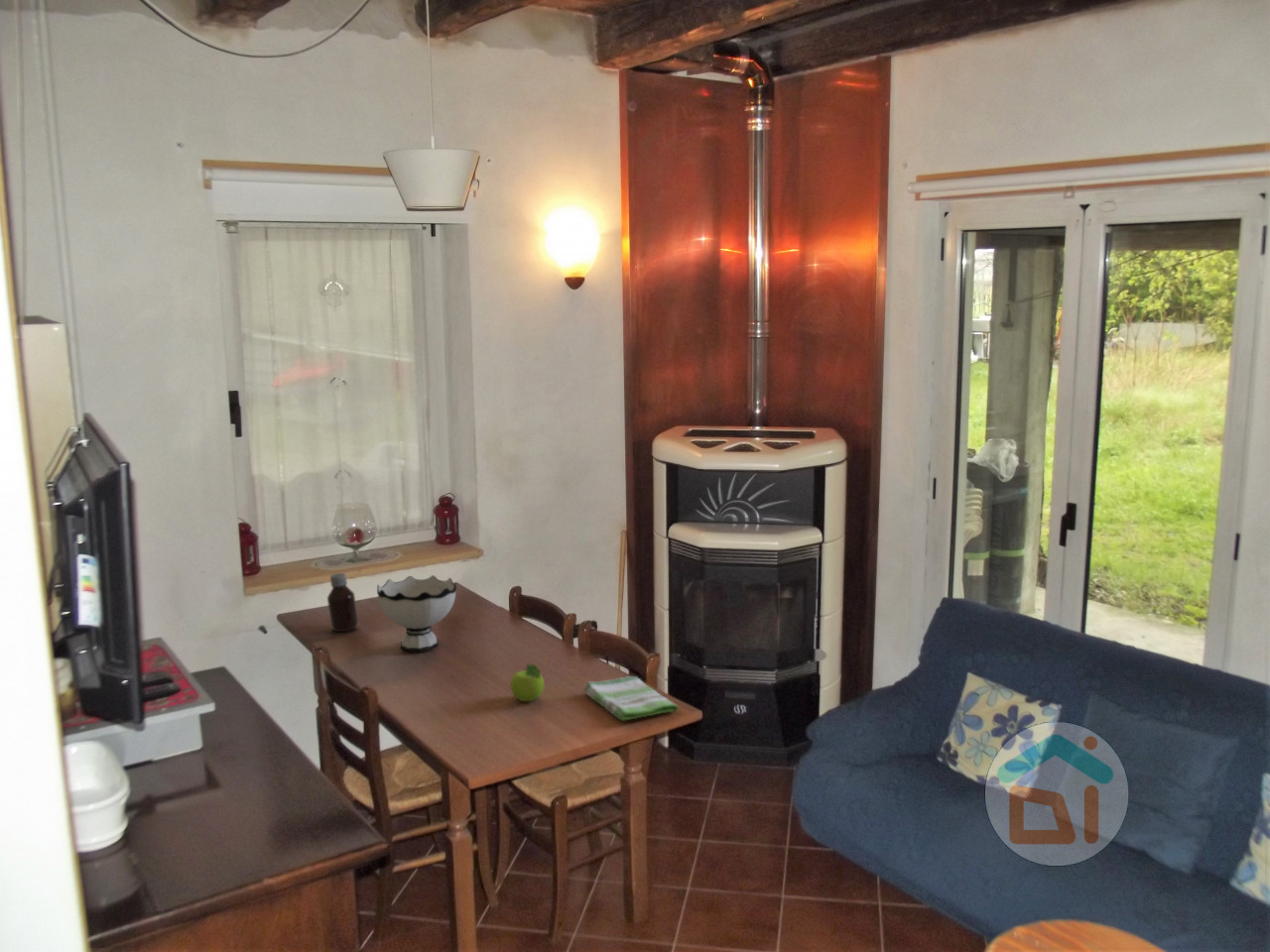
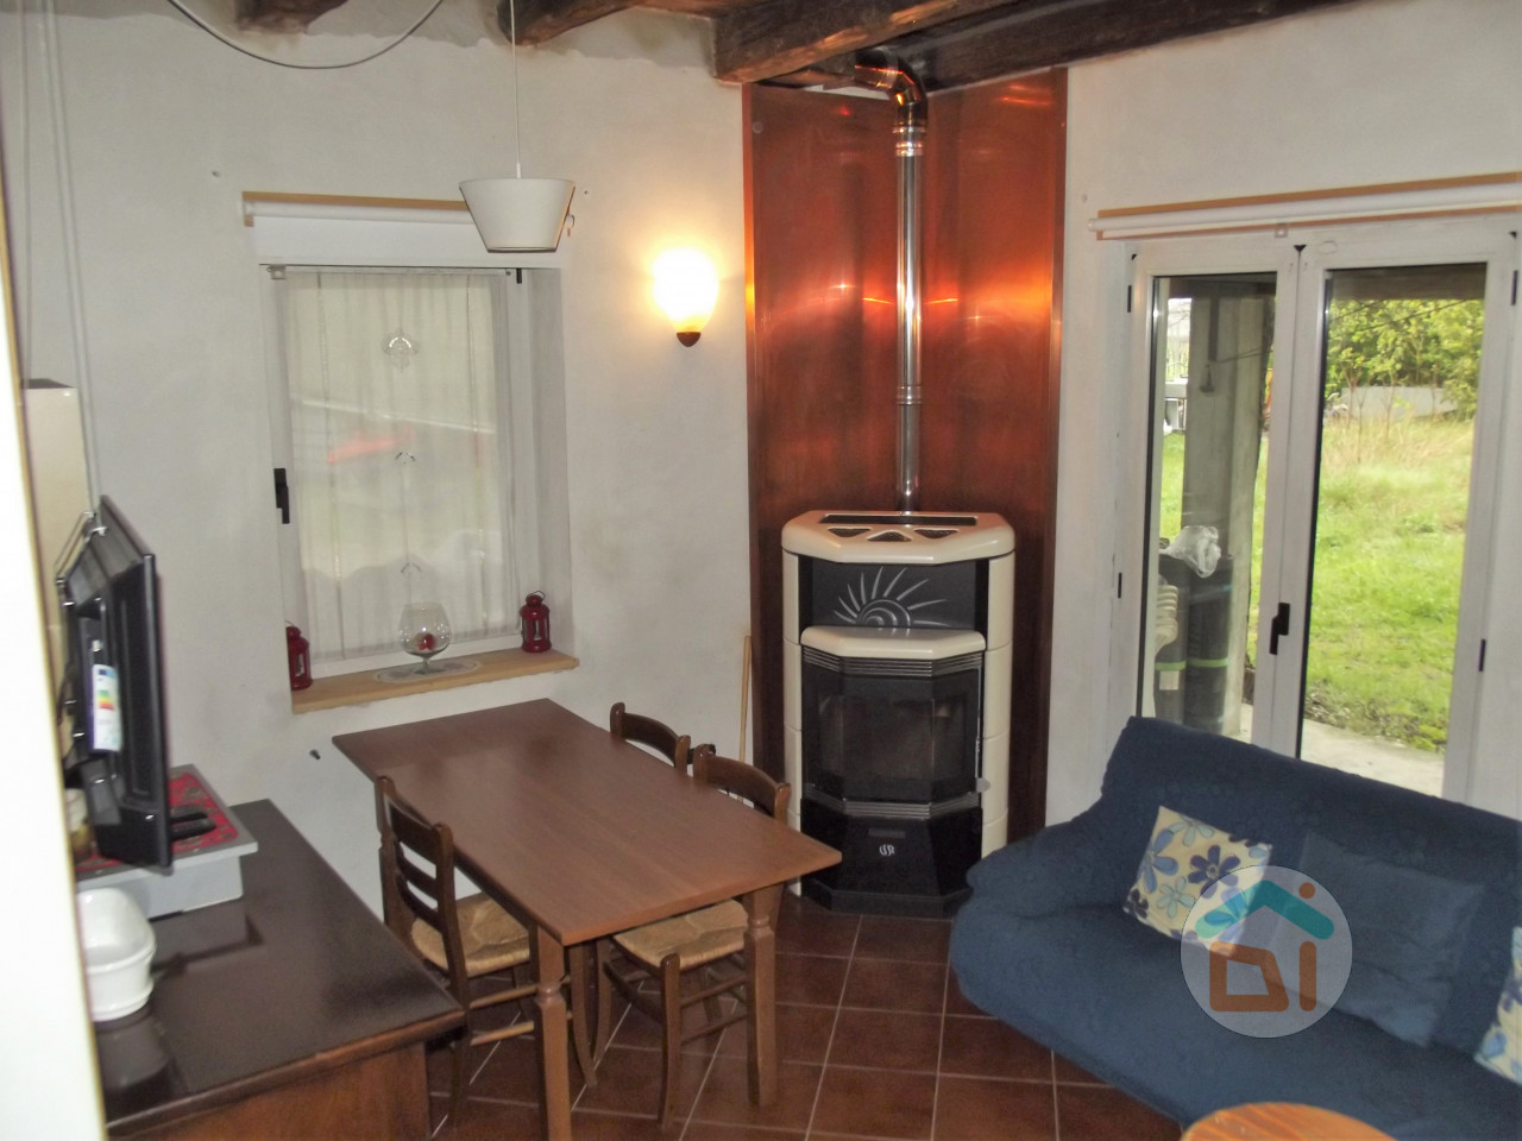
- fruit (530, 683)
- bottle (342, 601)
- dish towel (630, 696)
- bowl (421, 612)
